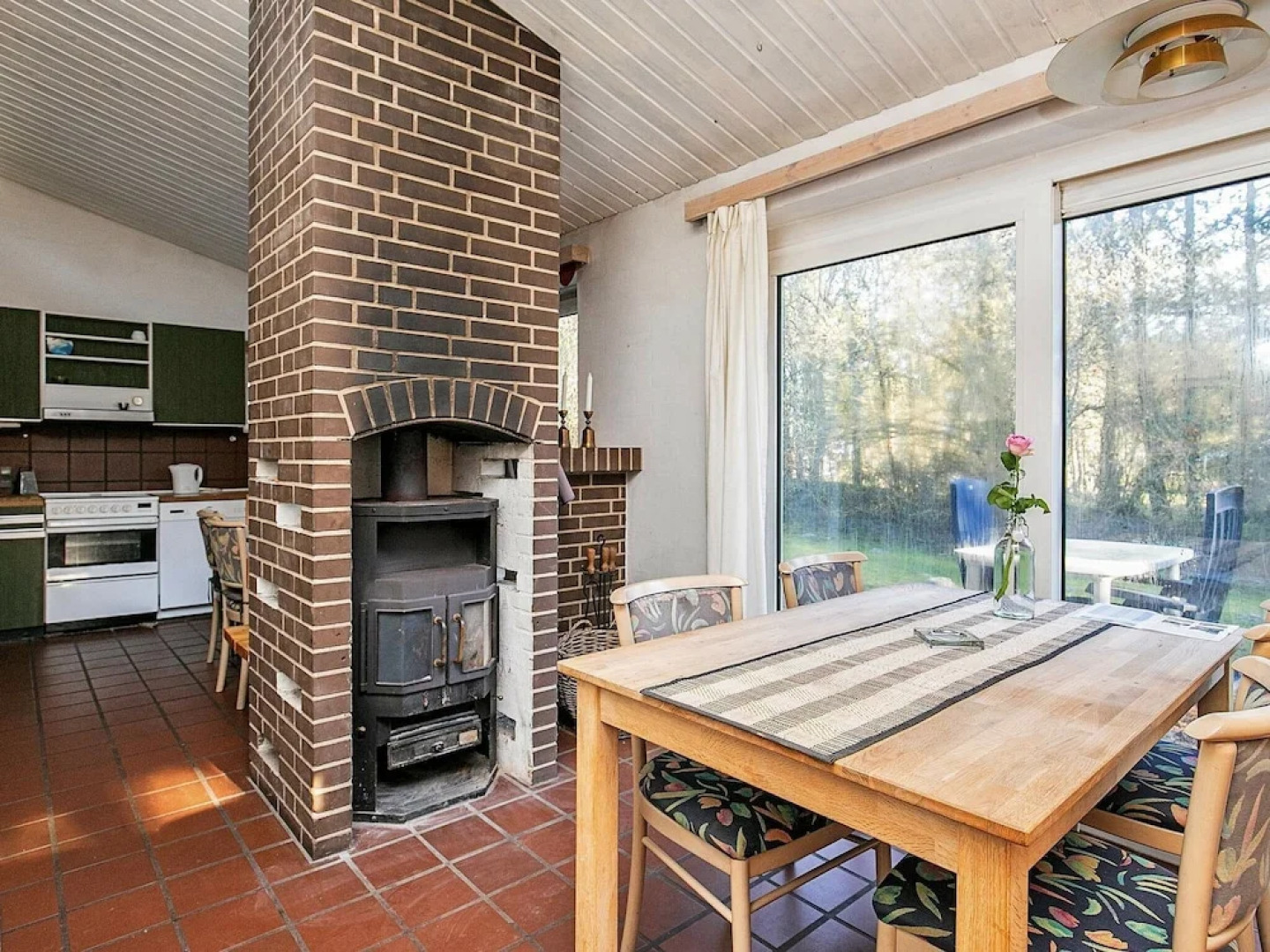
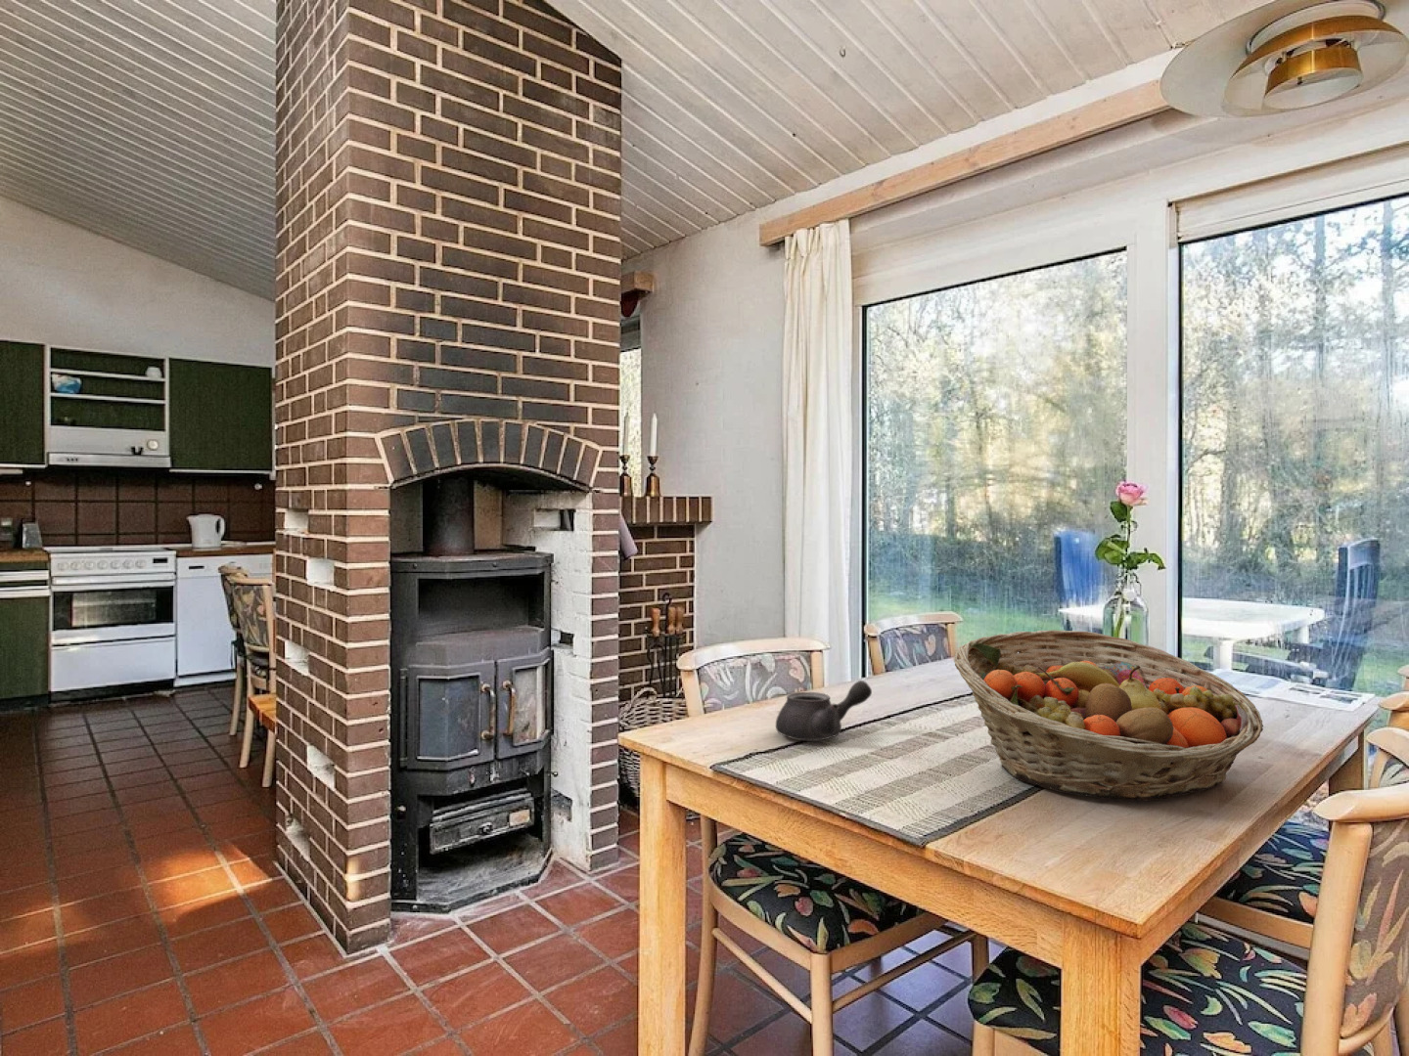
+ fruit basket (1101, 705)
+ teapot (827, 709)
